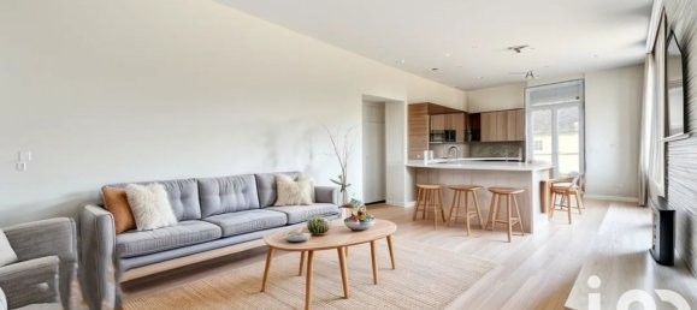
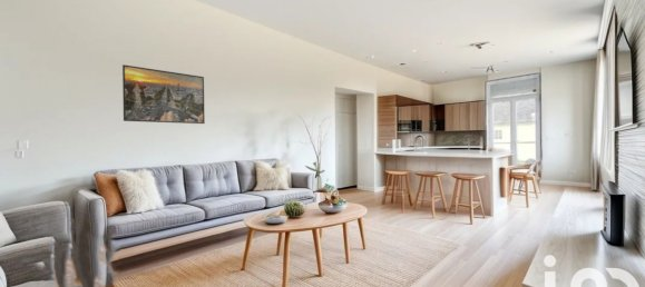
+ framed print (167, 97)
